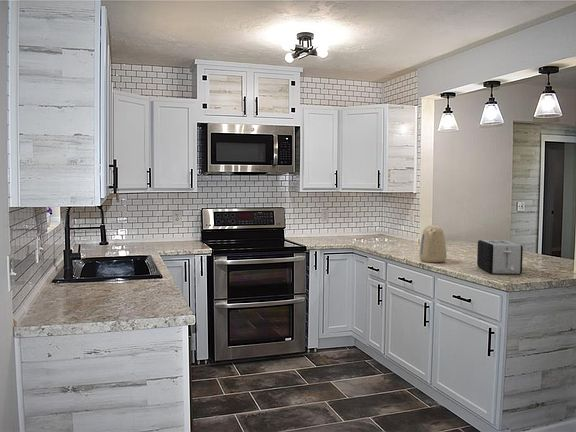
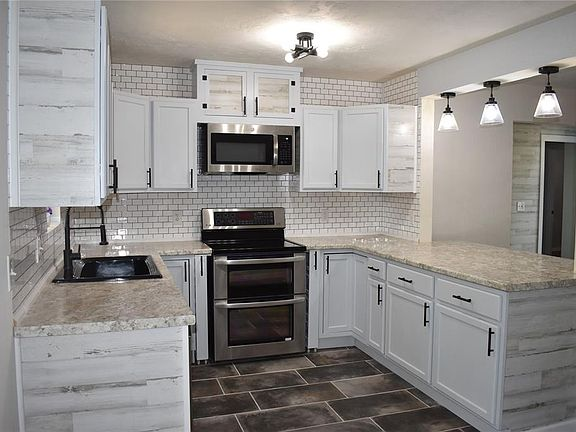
- kettle (432, 243)
- toaster (498, 256)
